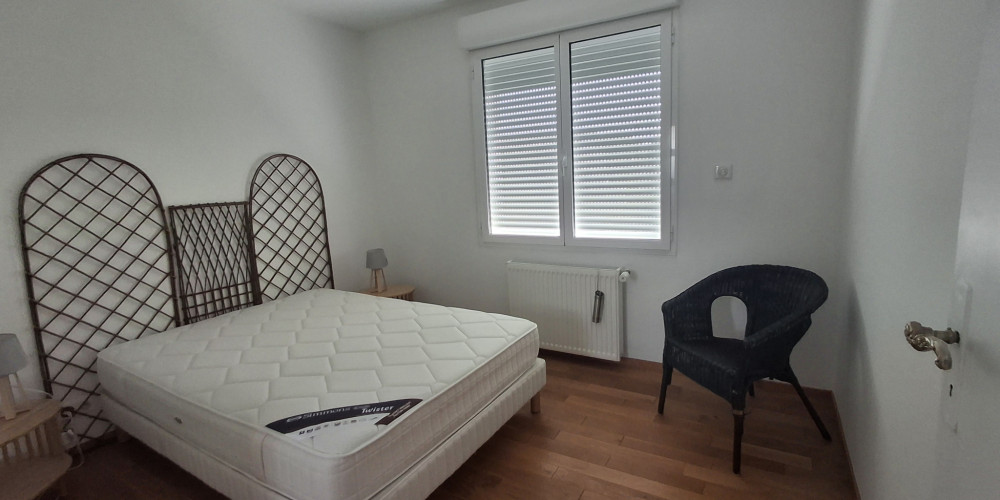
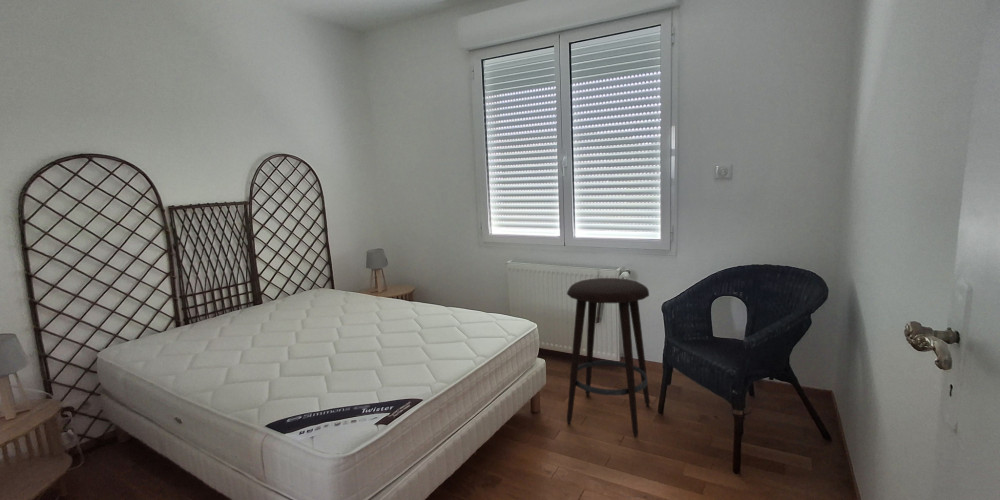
+ stool (608, 361)
